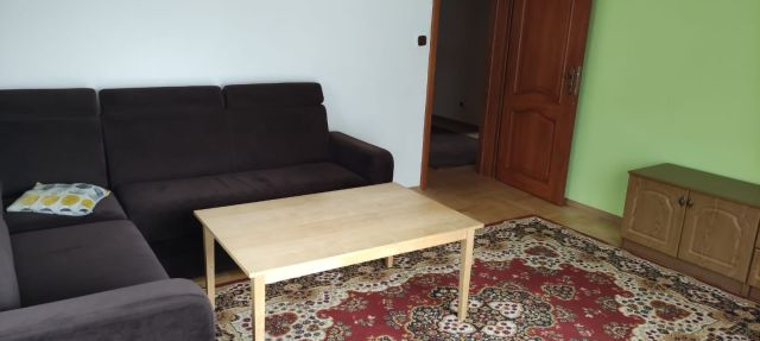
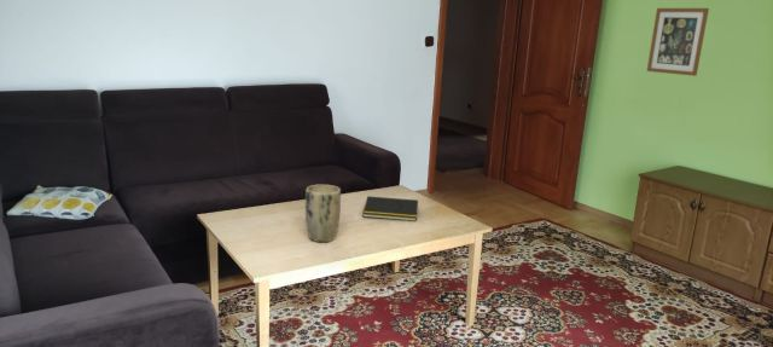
+ wall art (675, 41)
+ notepad (390, 208)
+ plant pot (322, 213)
